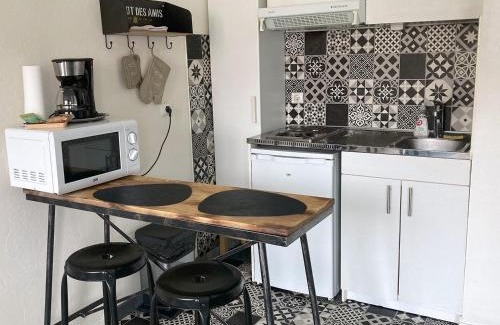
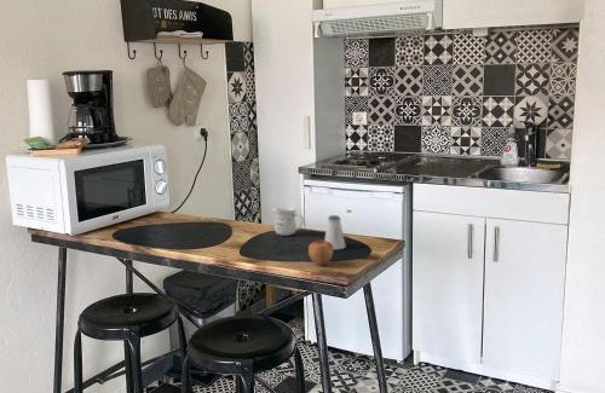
+ saltshaker (334, 231)
+ apple (321, 250)
+ mug (289, 221)
